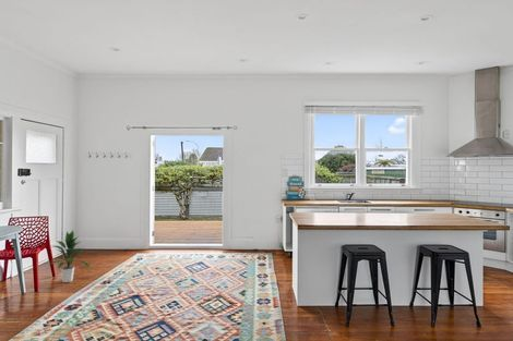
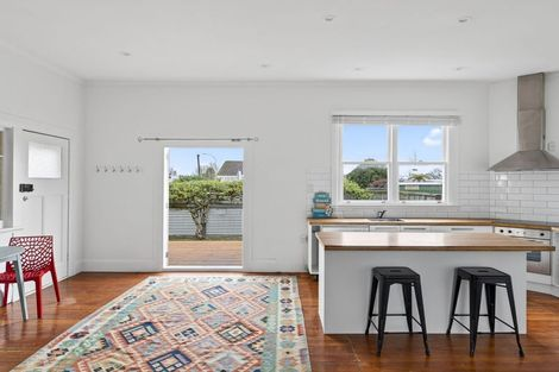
- indoor plant (69, 256)
